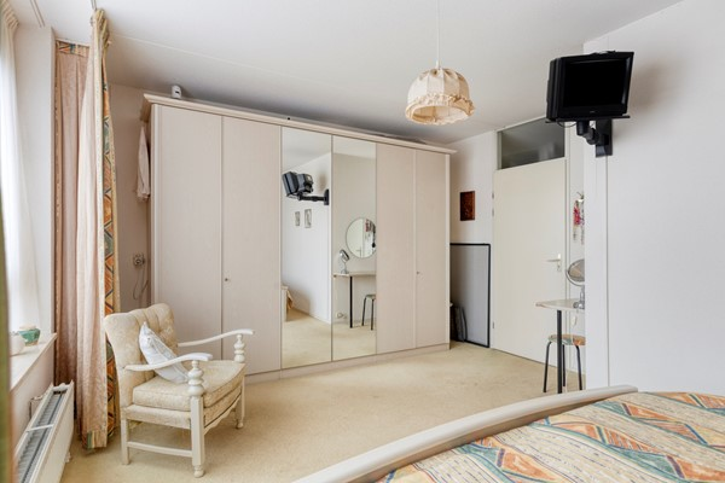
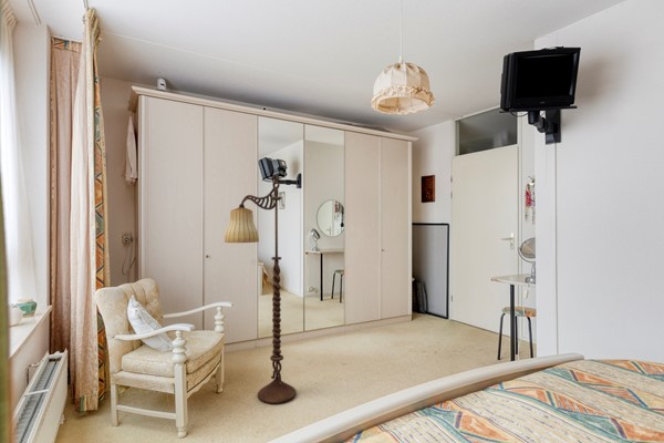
+ floor lamp (272, 280)
